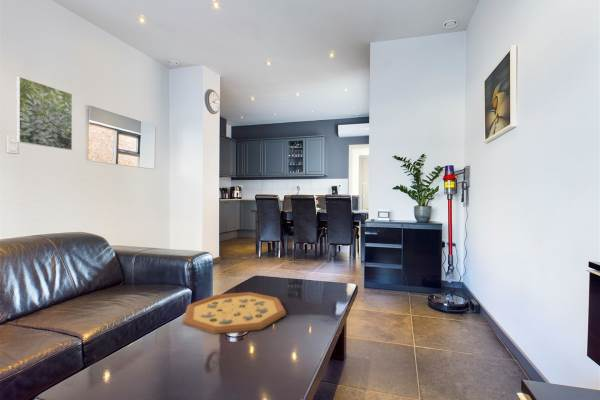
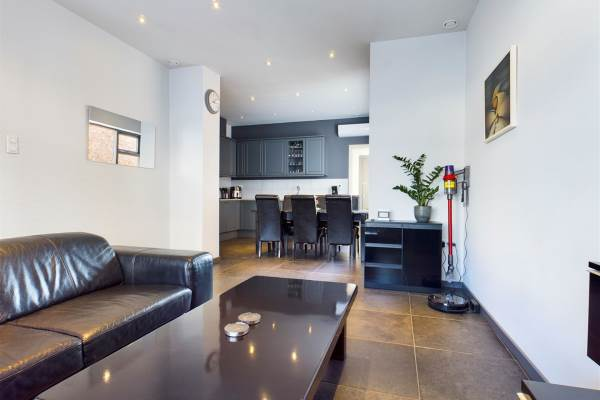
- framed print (46, 116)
- decorative tray (235, 309)
